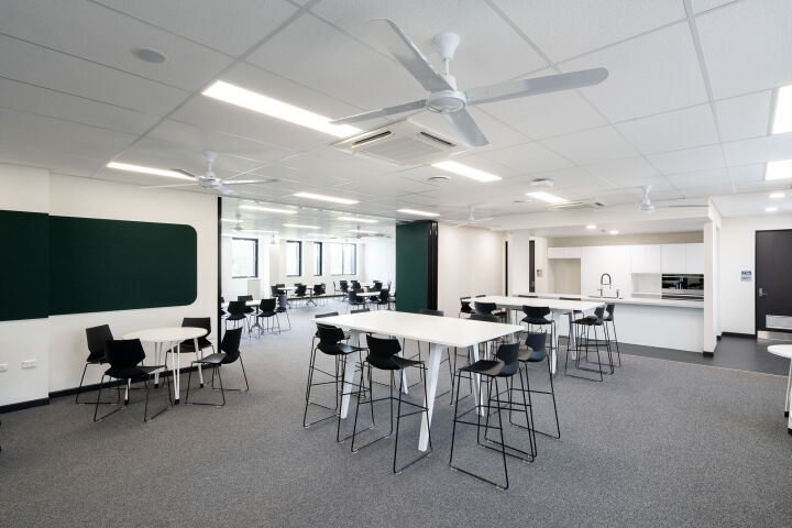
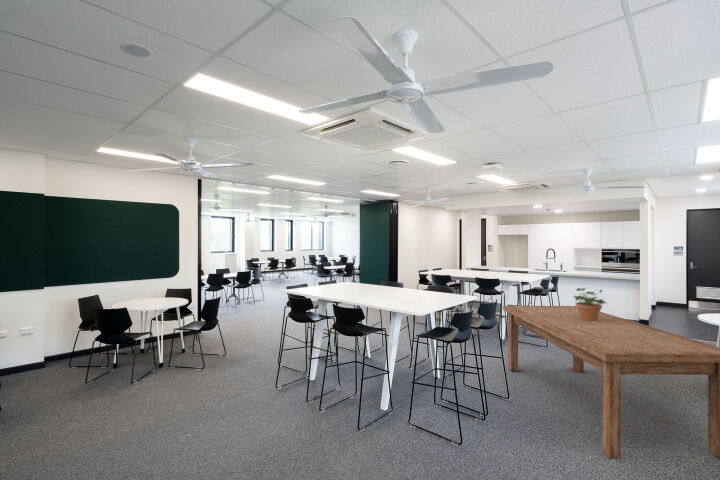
+ dining table (590, 363)
+ potted plant (589, 304)
